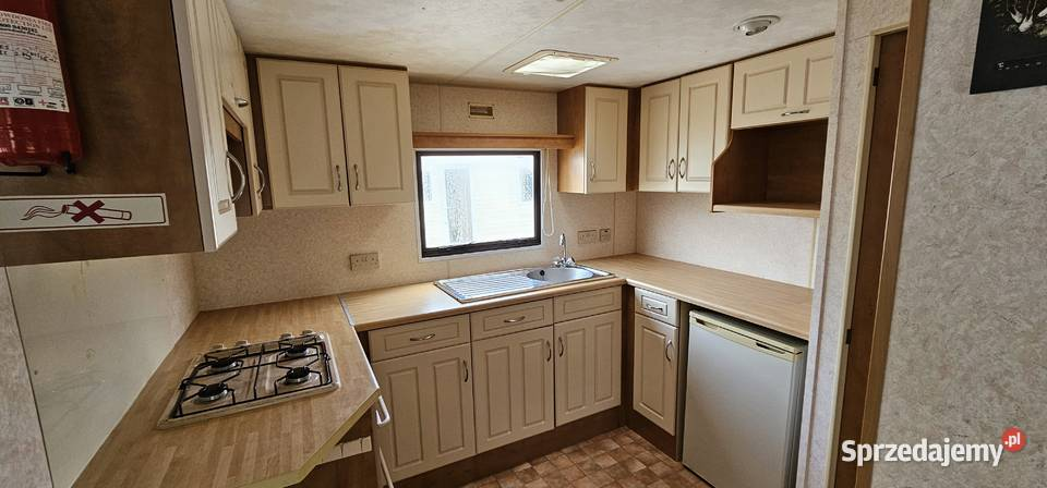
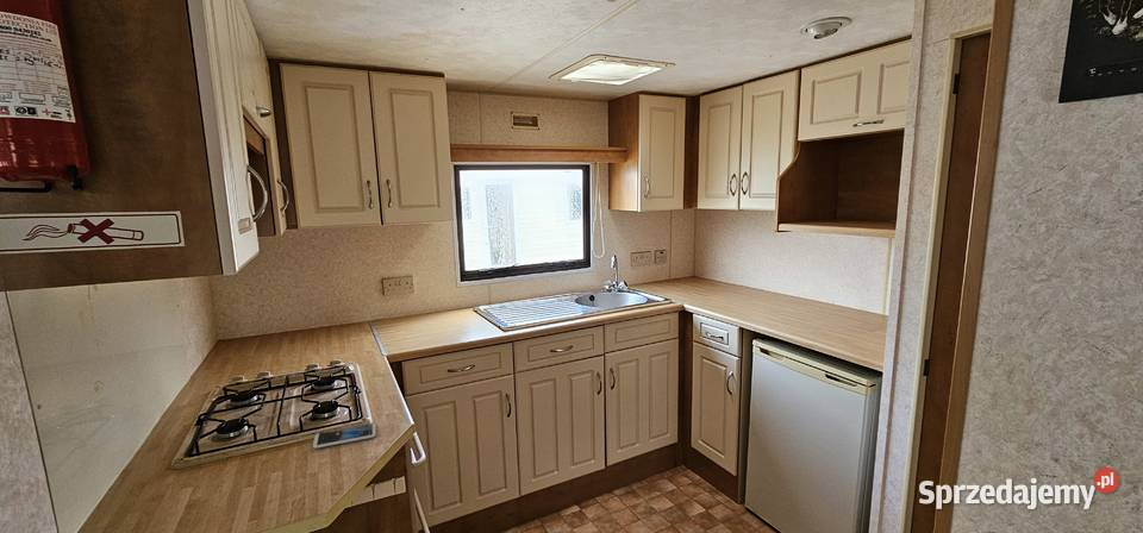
+ smartphone (345, 435)
